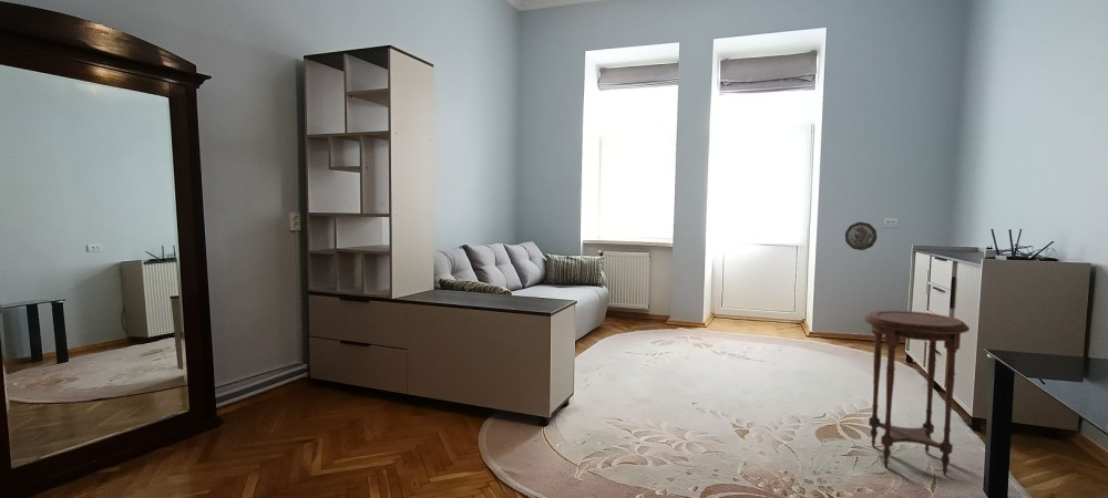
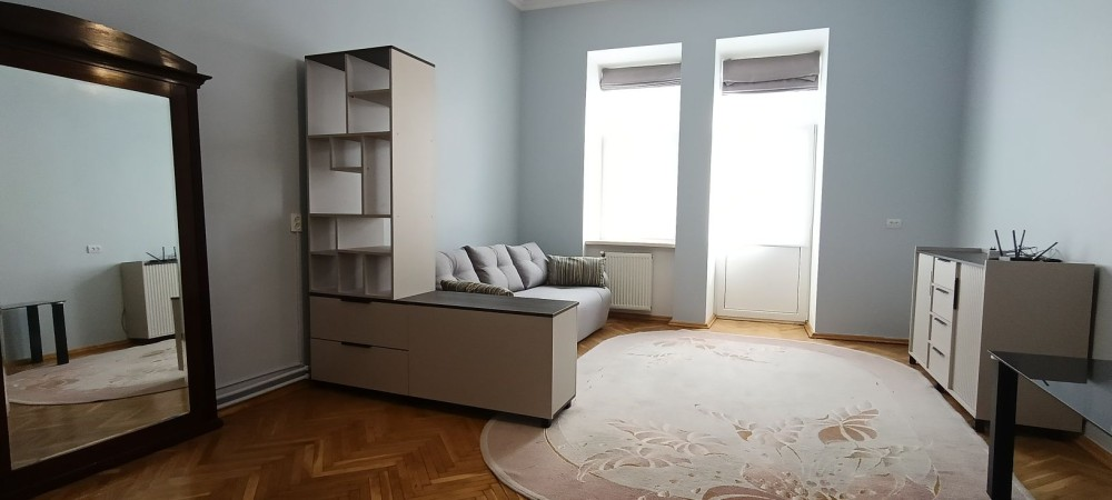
- side table (927, 388)
- decorative plate (860, 236)
